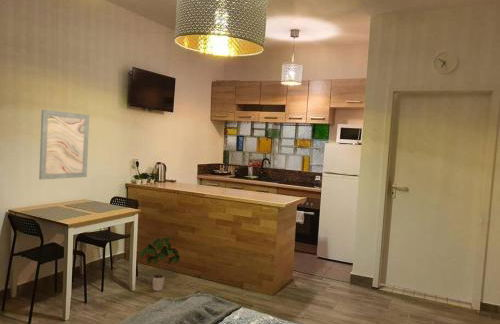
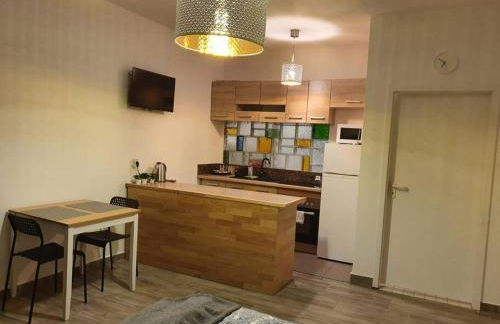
- wall art (65, 145)
- potted plant (160, 263)
